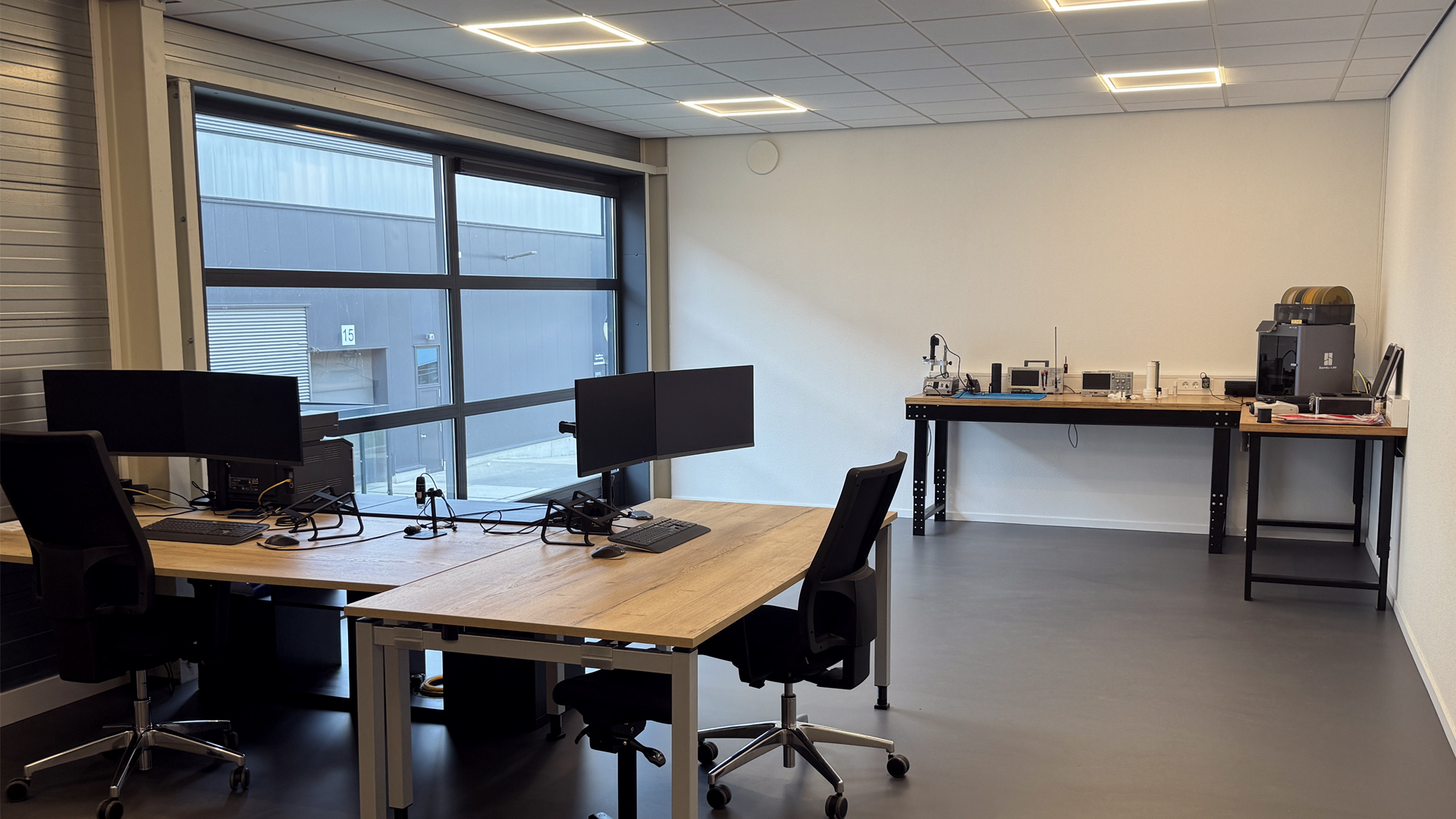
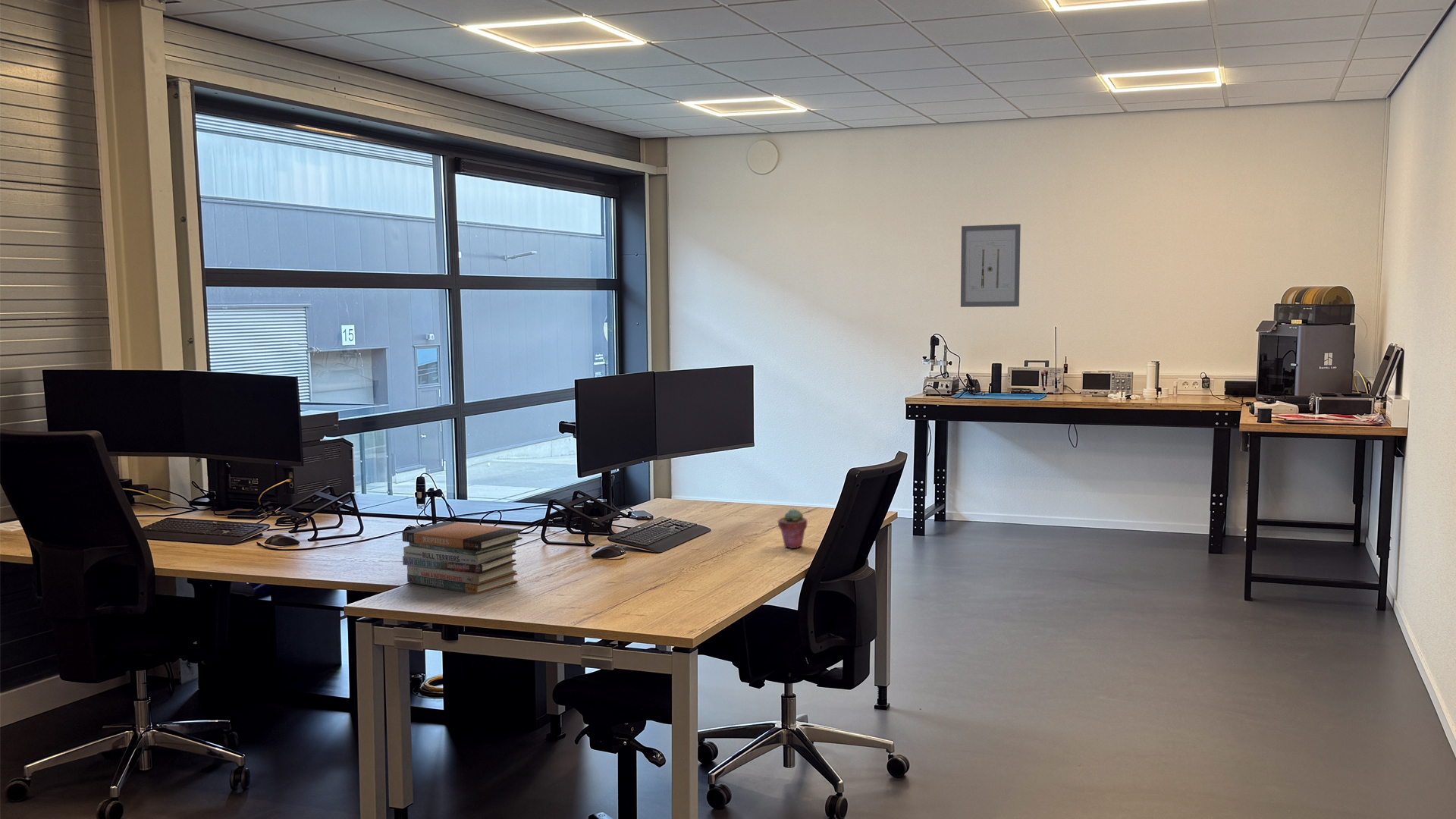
+ potted succulent (792, 527)
+ book stack (461, 556)
+ wall art (990, 265)
